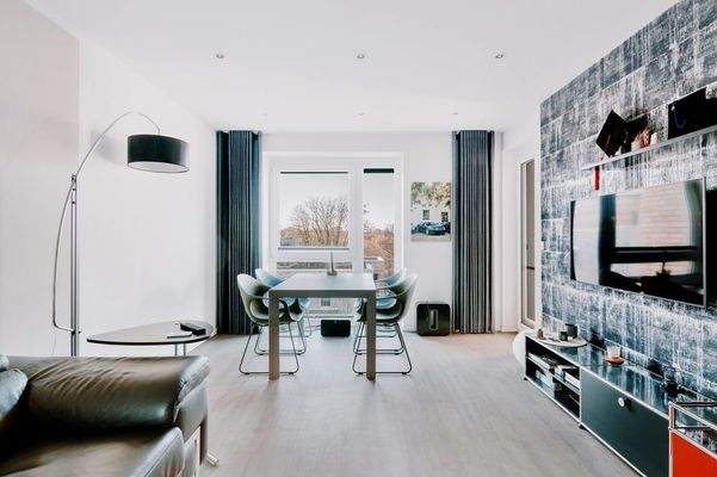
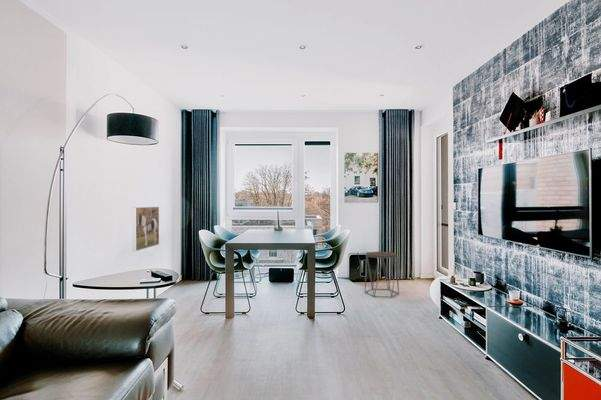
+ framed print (147, 227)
+ side table (379, 273)
